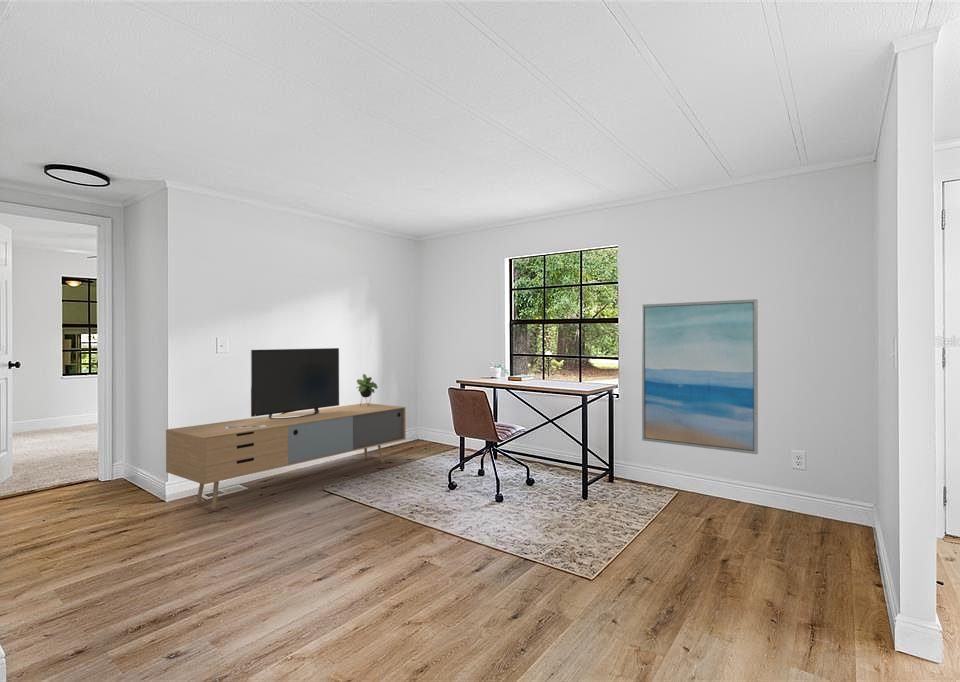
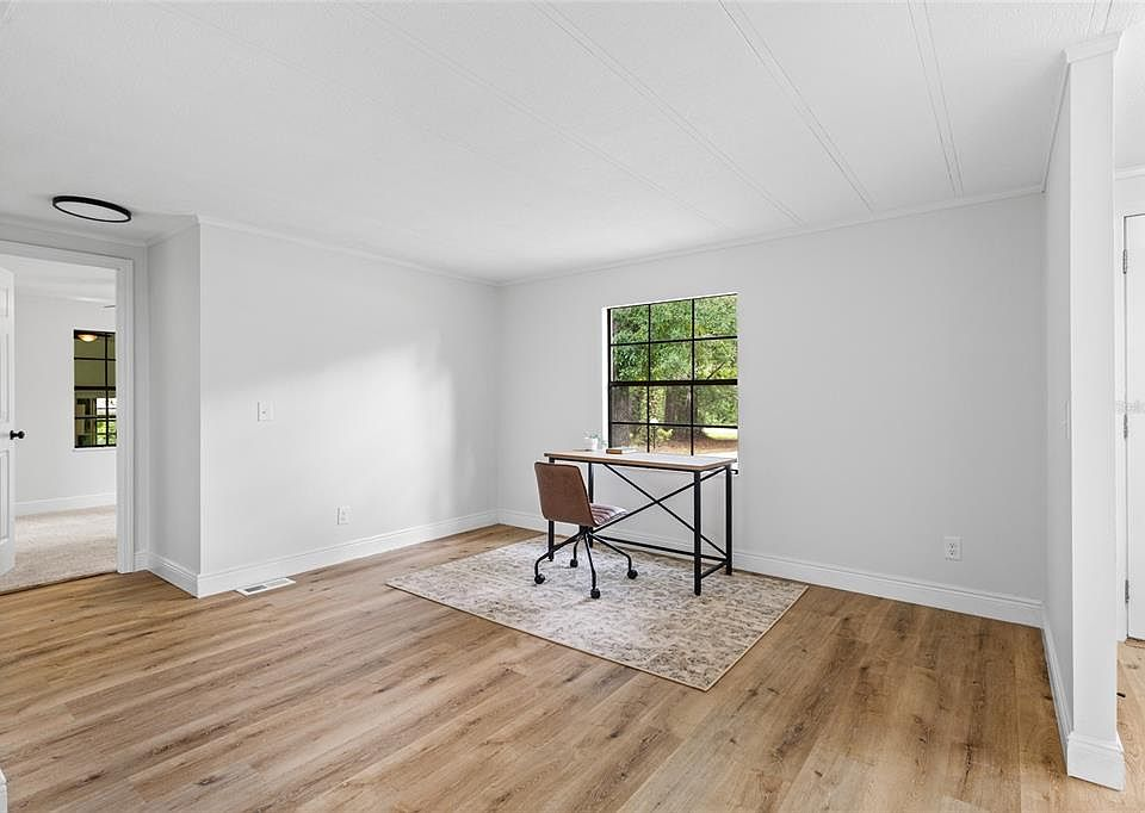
- wall art (696, 374)
- media console (301, 414)
